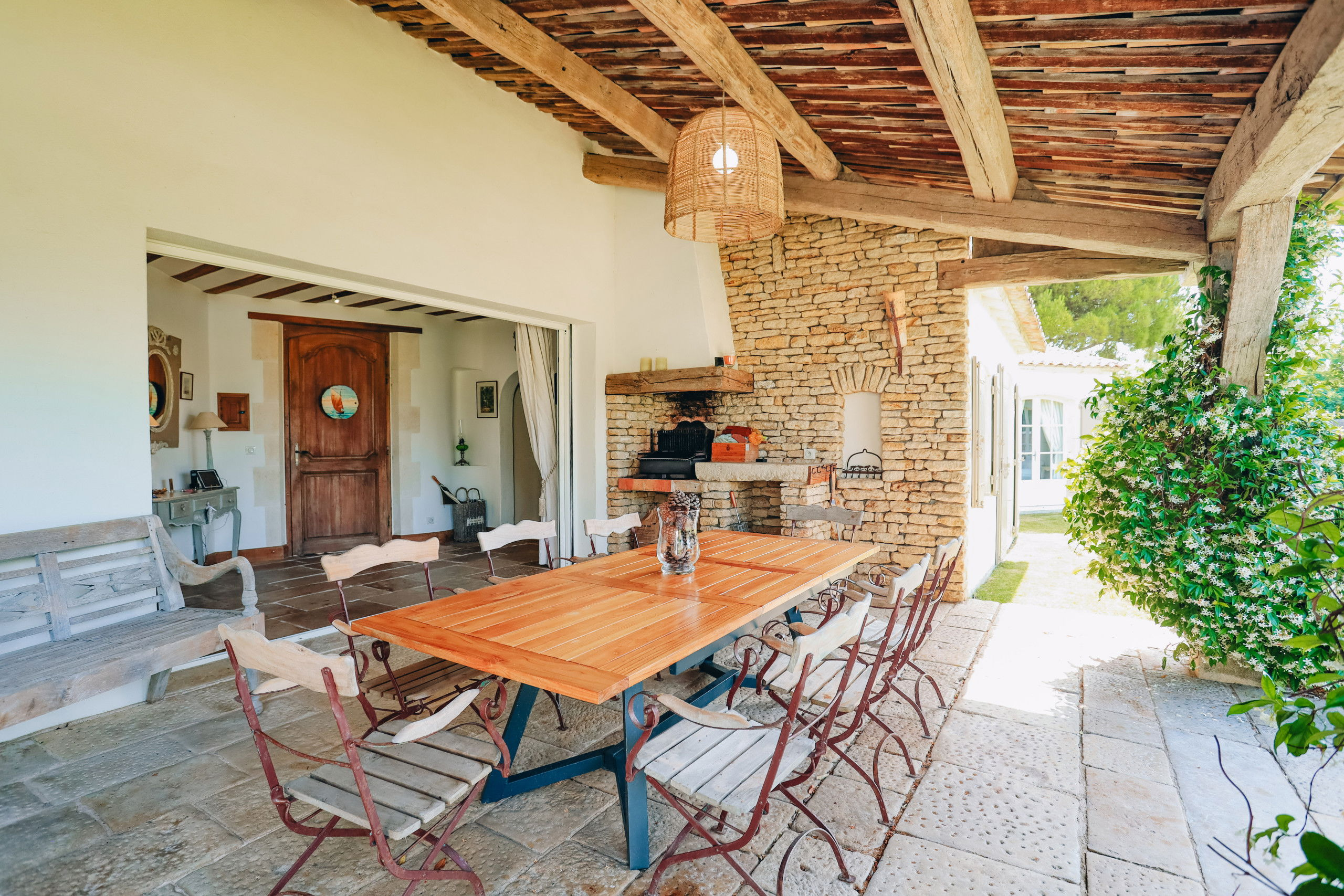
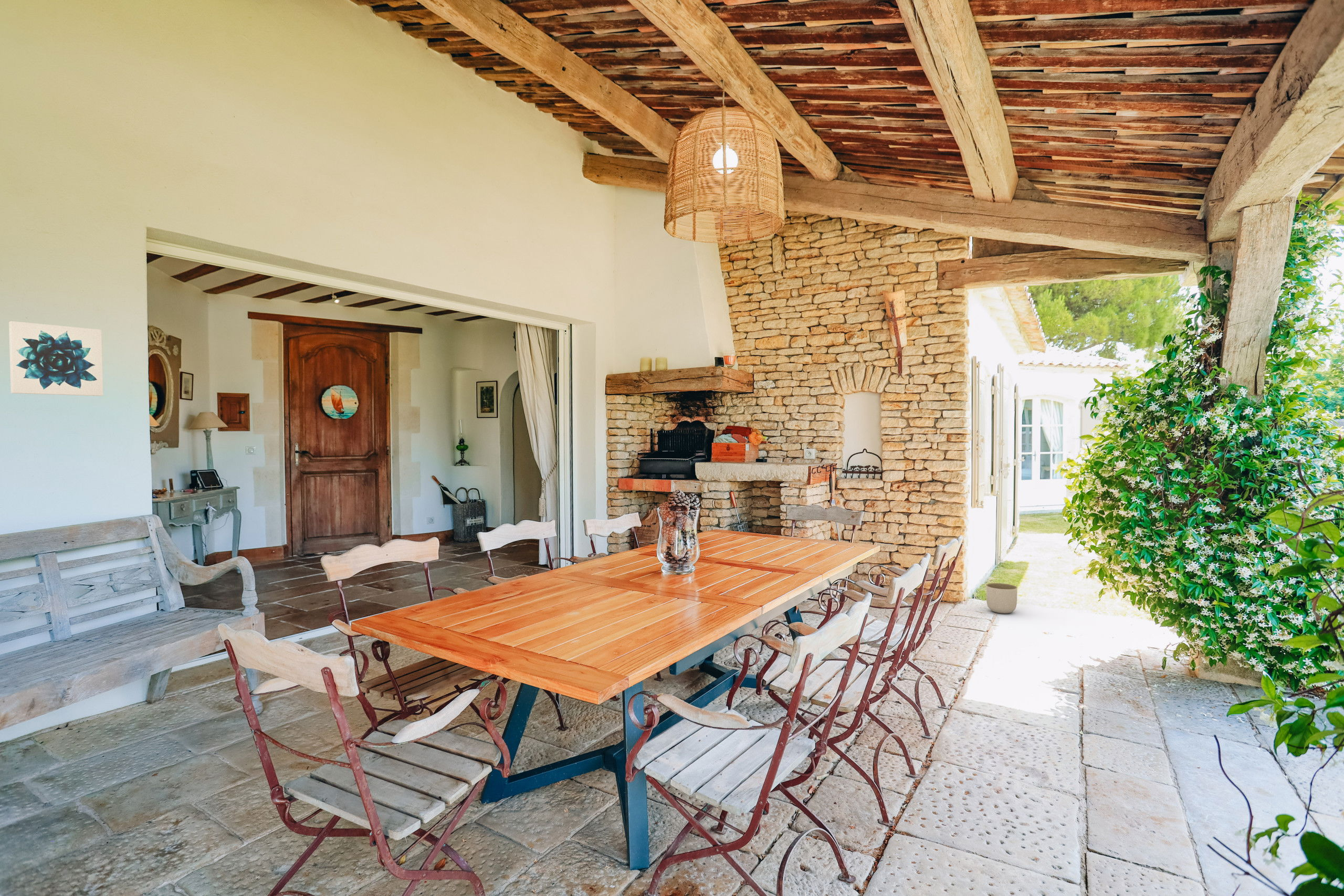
+ planter (1001, 598)
+ wall art (58, 360)
